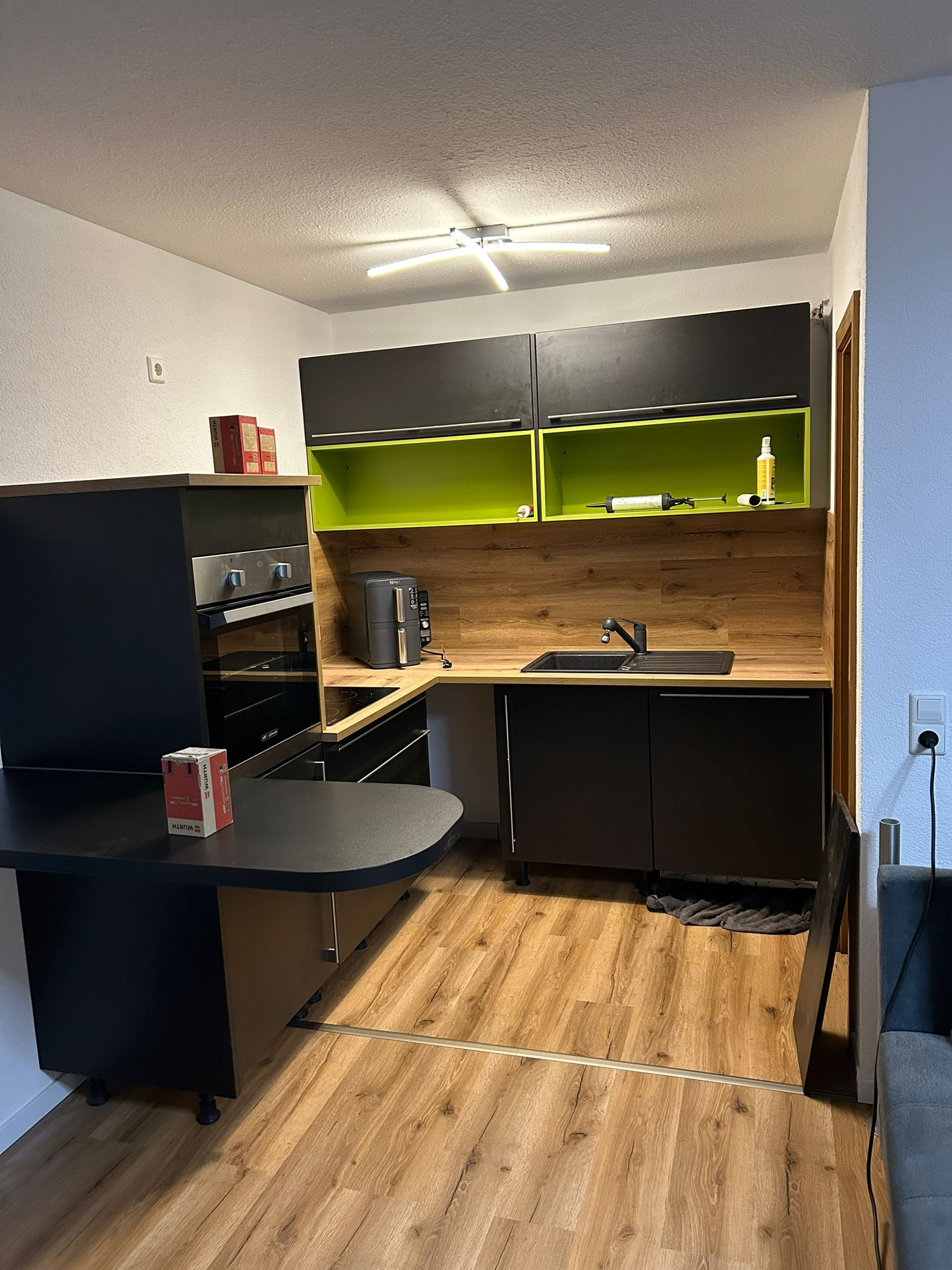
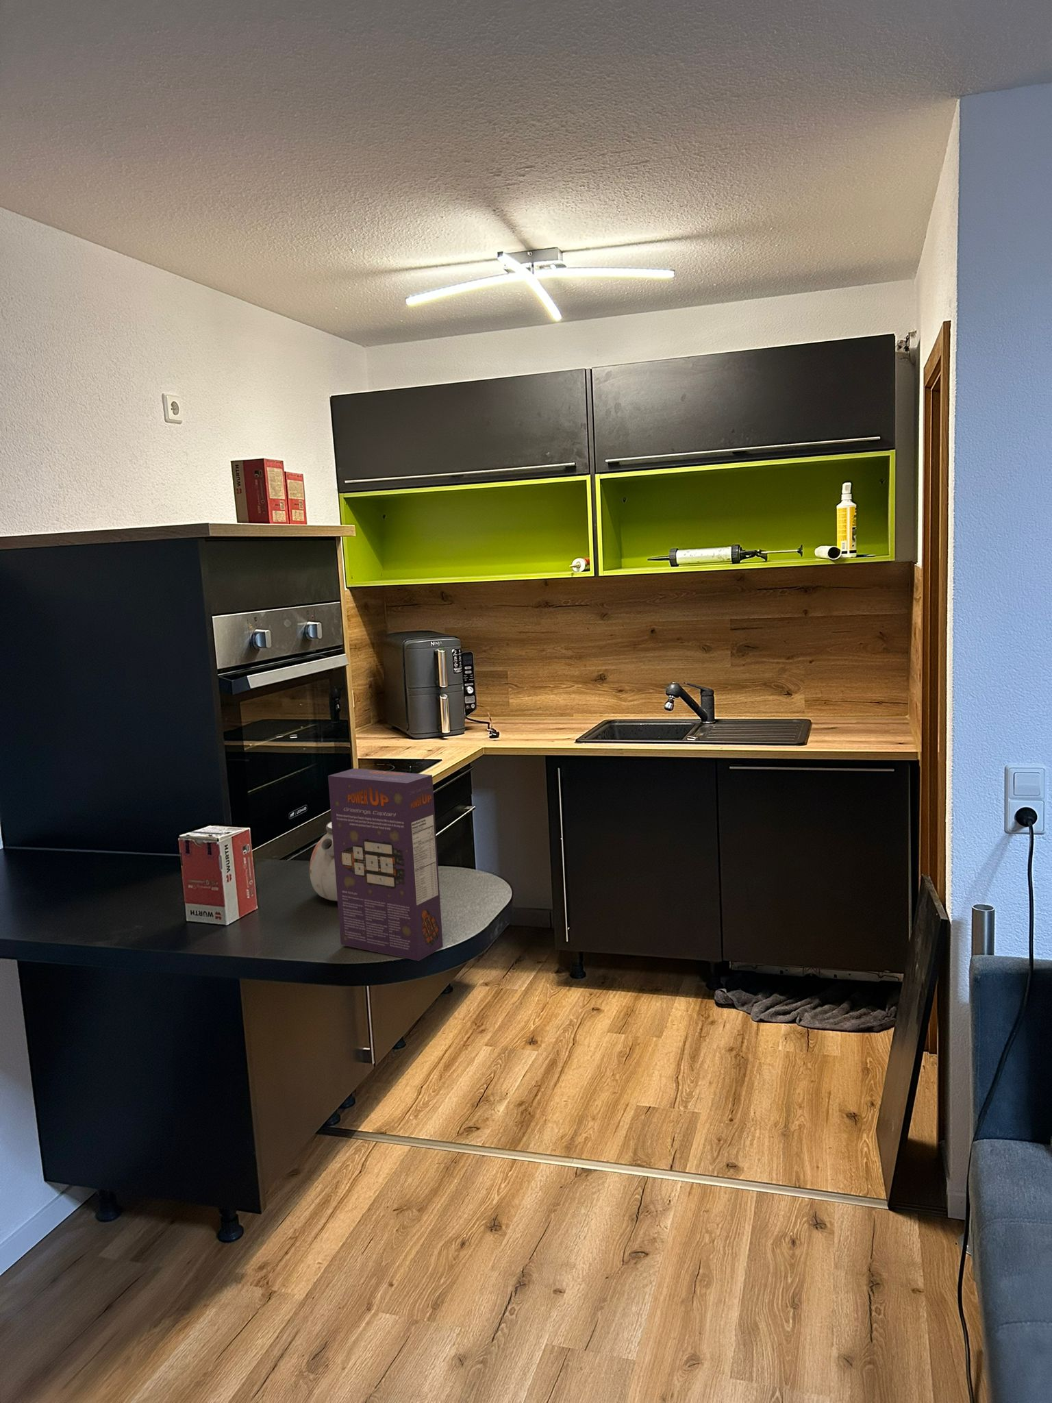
+ cereal box (385, 861)
+ kettle (333, 844)
